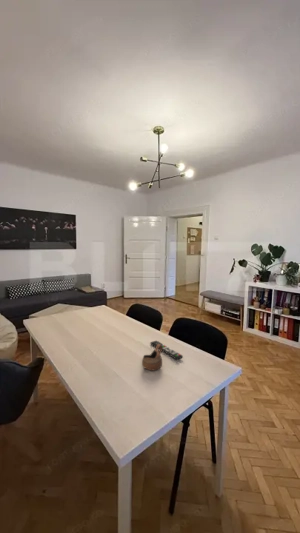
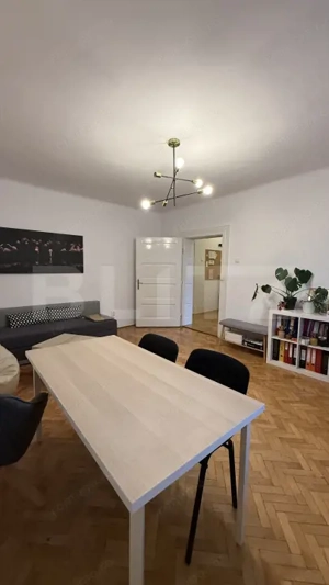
- remote control (165, 349)
- cup (154, 357)
